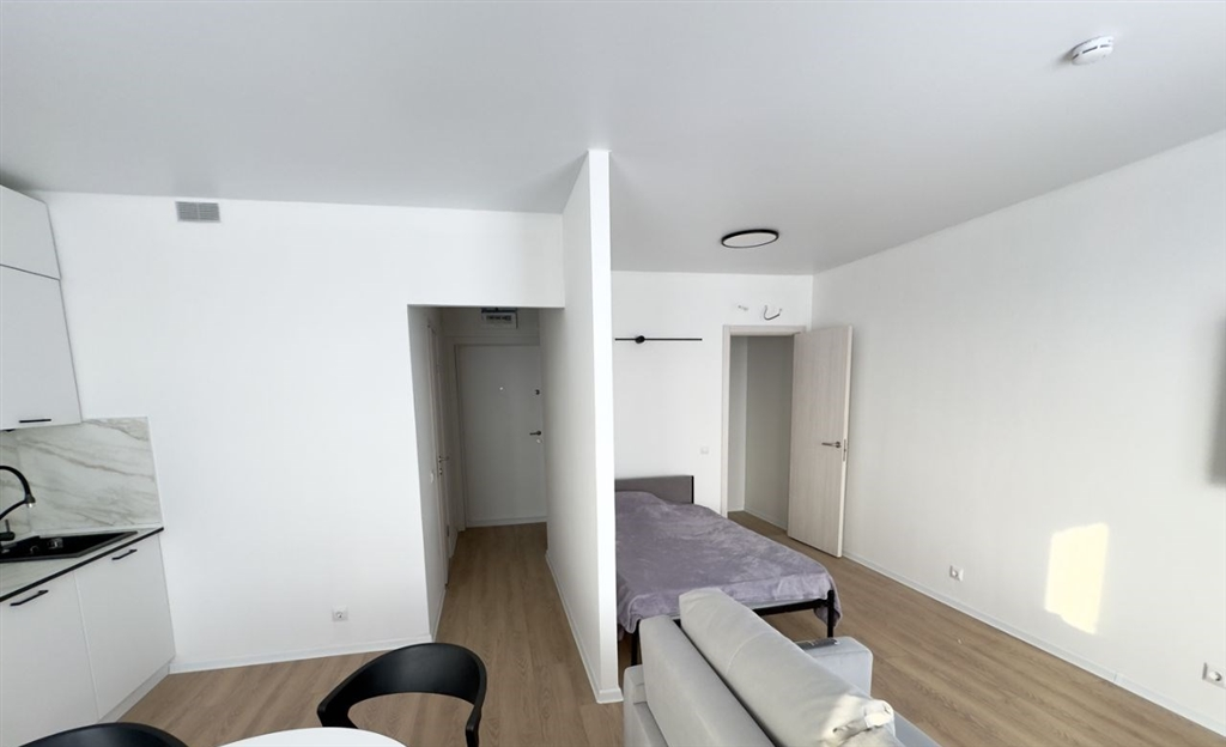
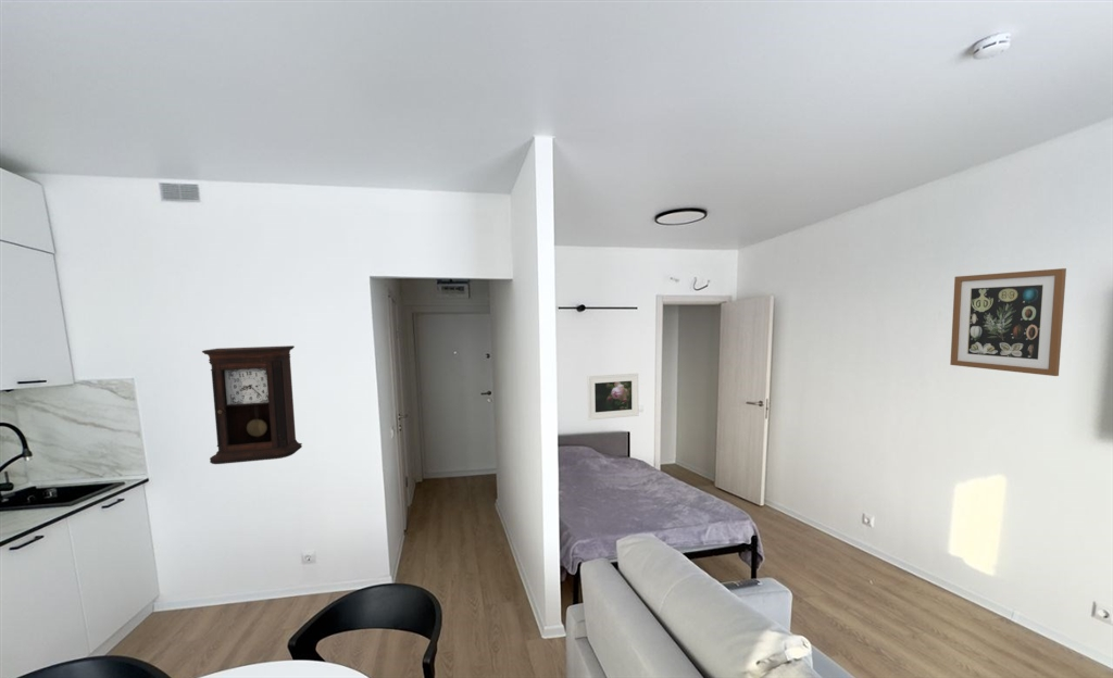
+ pendulum clock (251, 402)
+ wall art (1001, 322)
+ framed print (613, 395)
